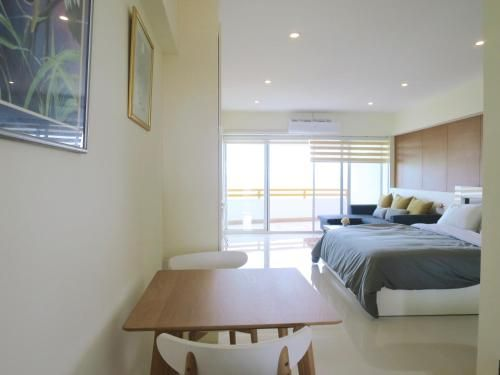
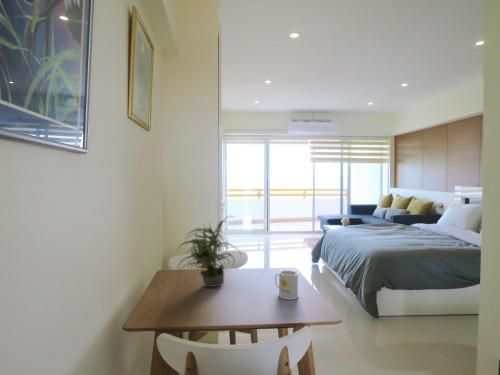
+ mug (285, 283)
+ potted plant (210, 251)
